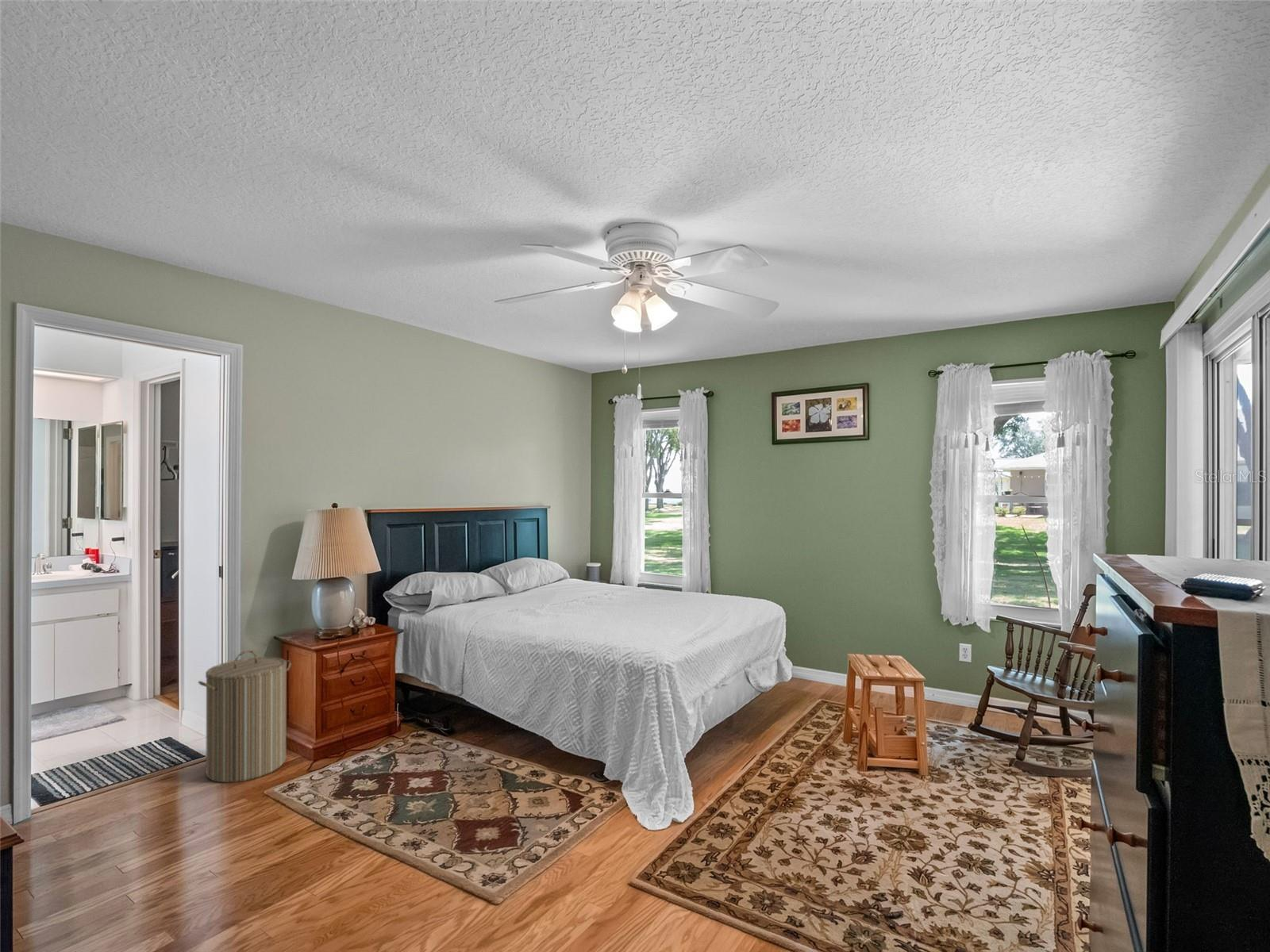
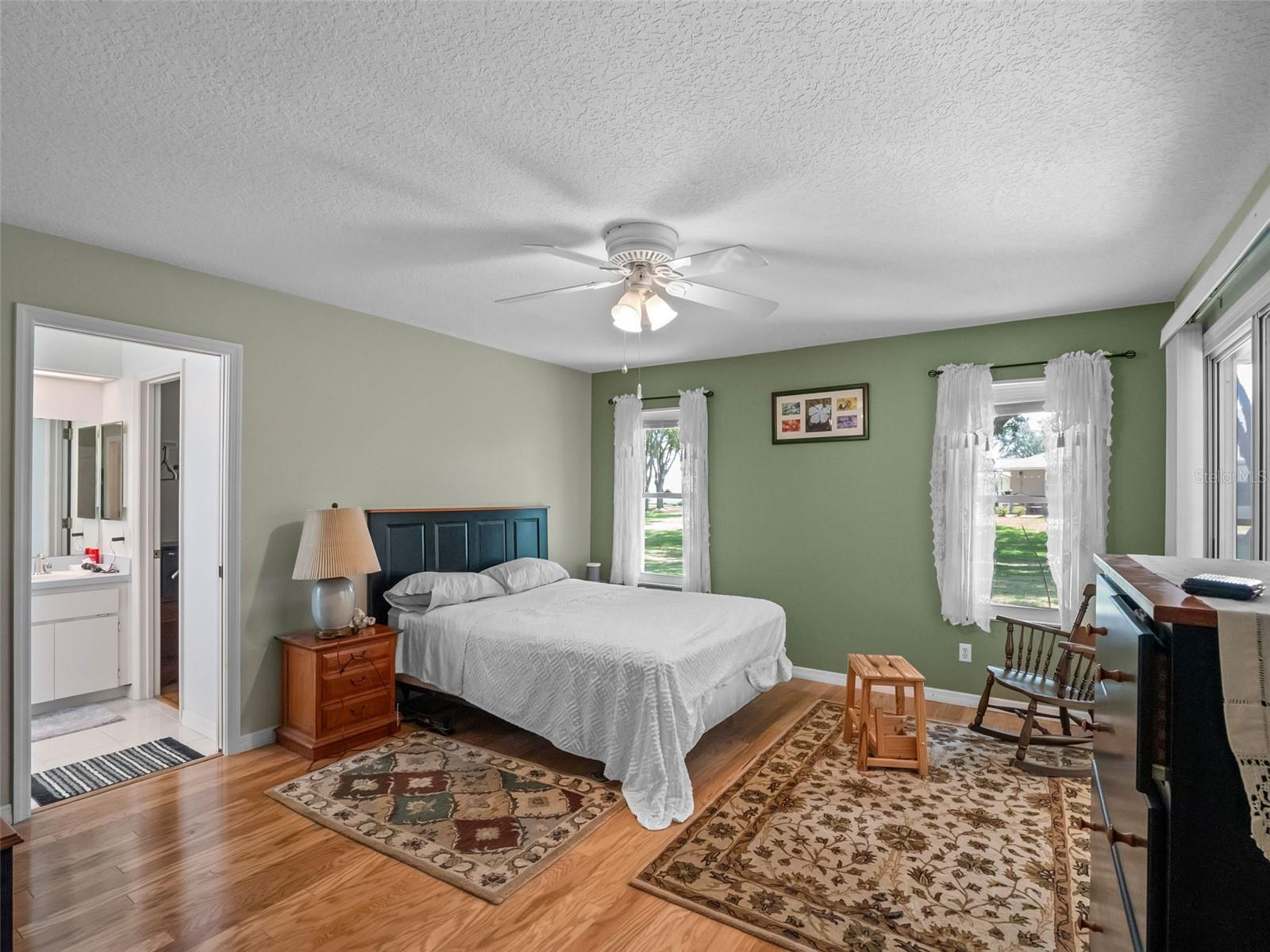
- laundry hamper (247, 708)
